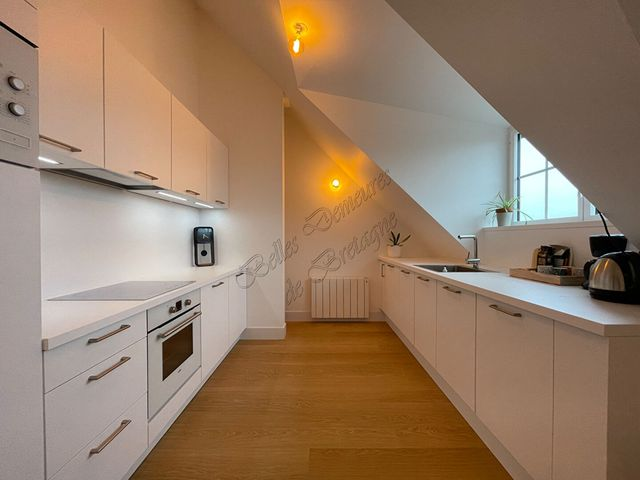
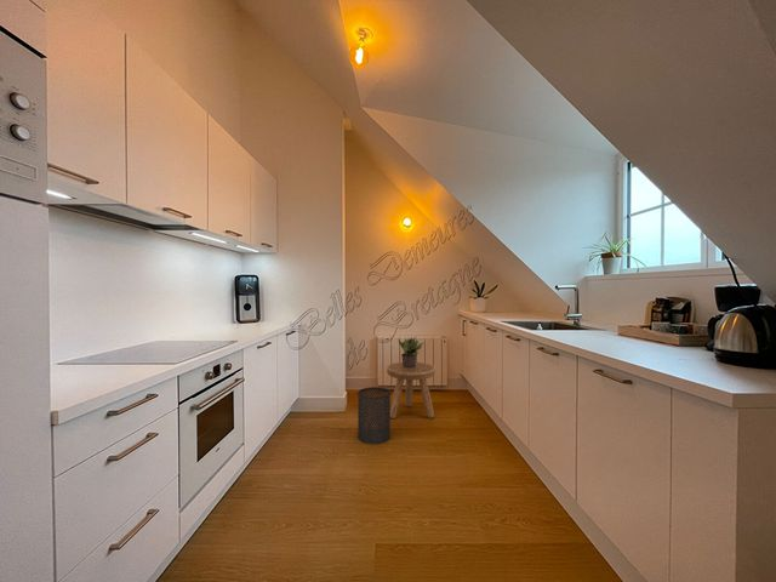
+ stool (410, 390)
+ potted plant (410, 350)
+ trash can (373, 413)
